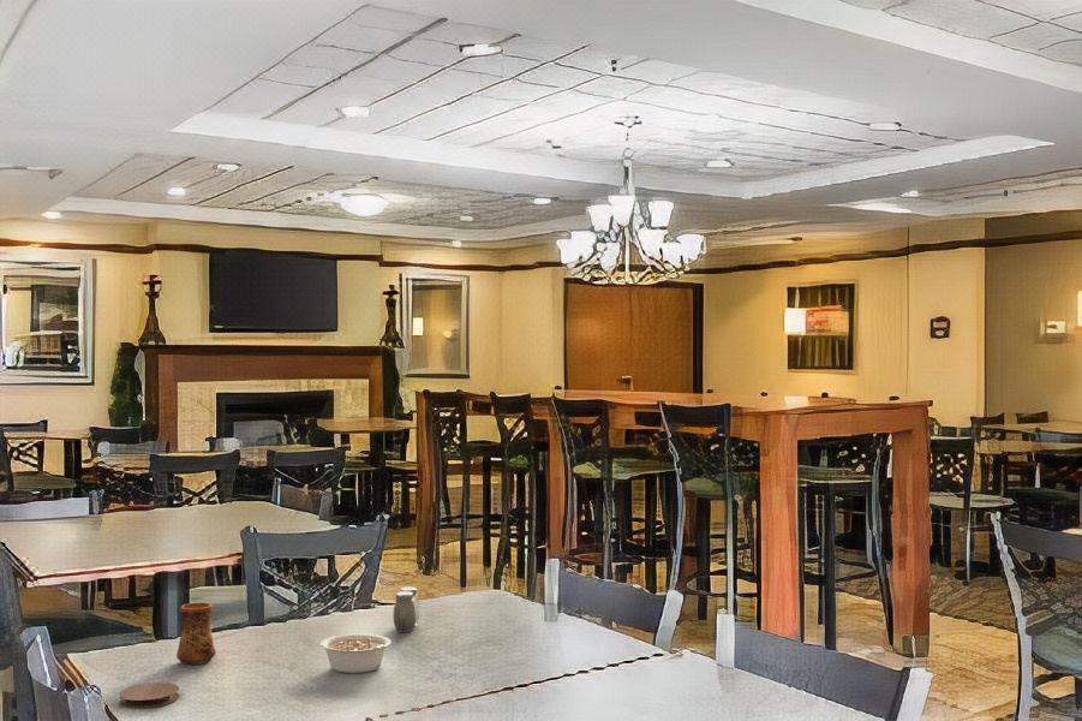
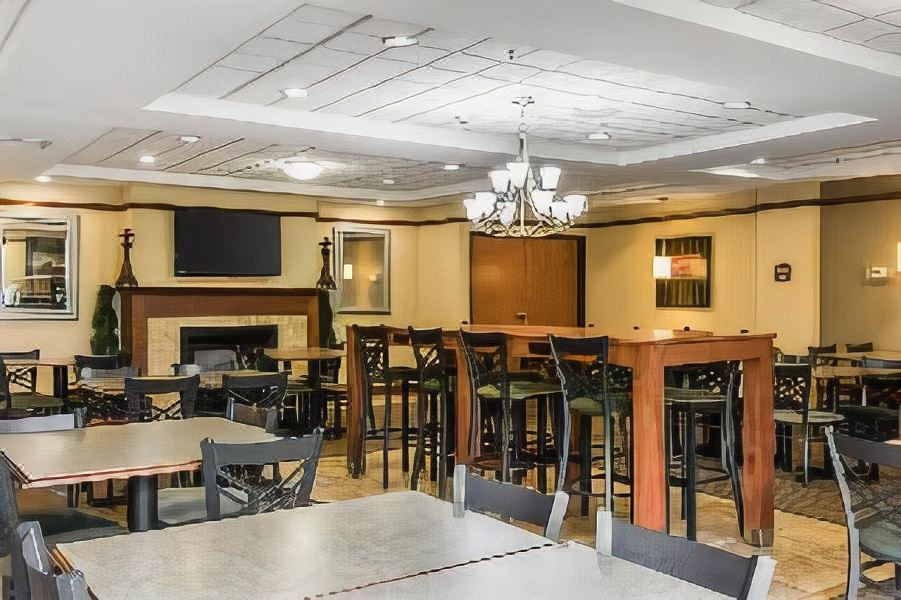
- cup (196, 633)
- salt and pepper shaker (406, 608)
- legume (358, 651)
- coaster (149, 695)
